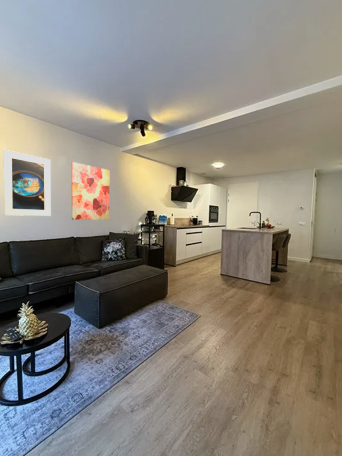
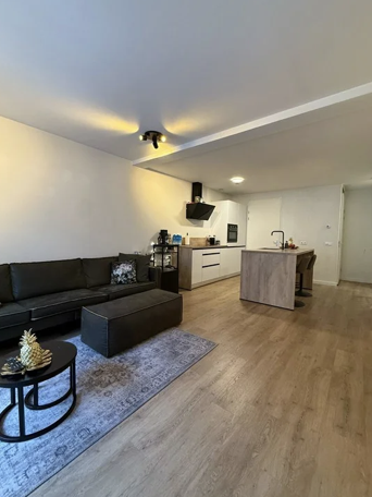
- wall art (91, 193)
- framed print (28, 185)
